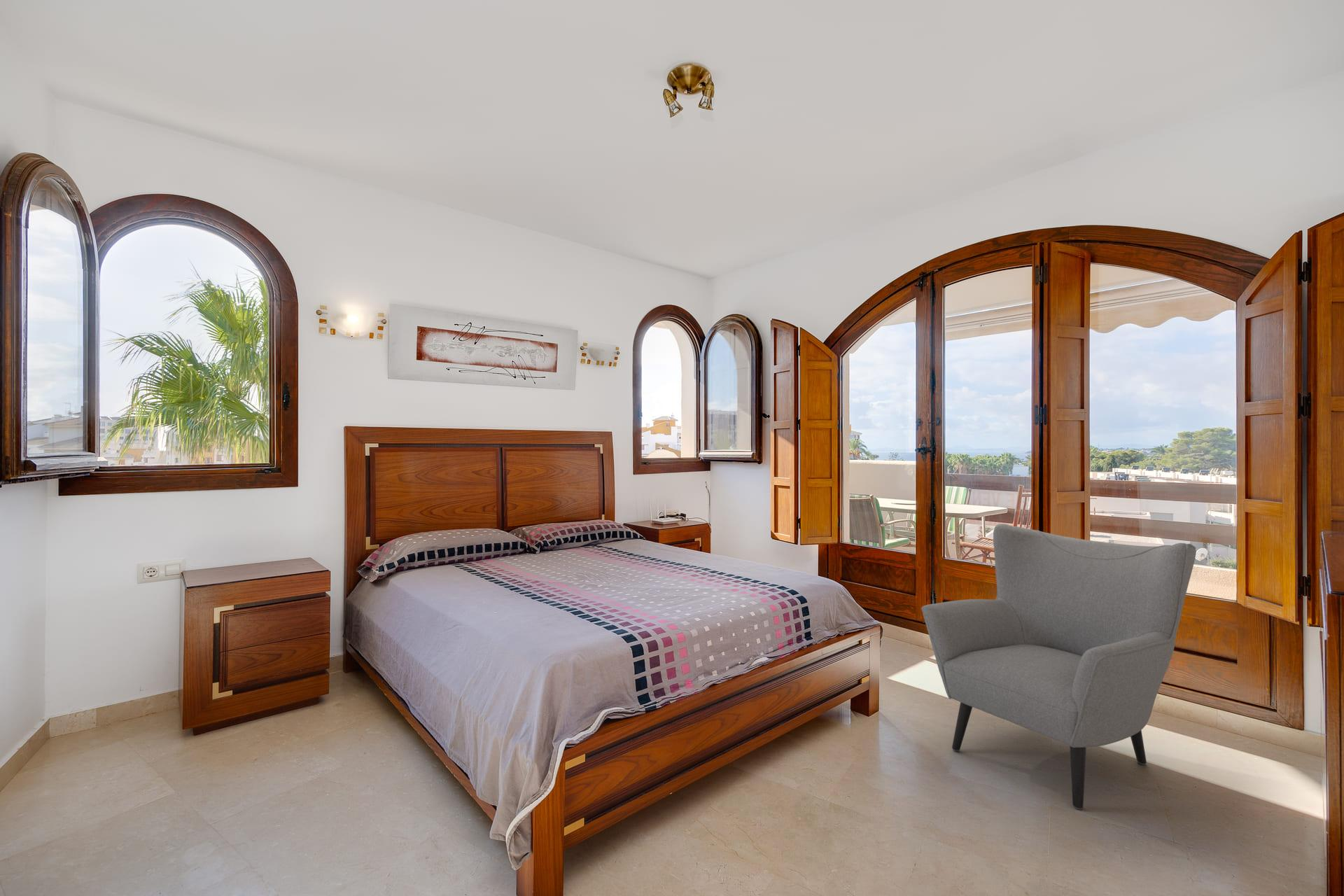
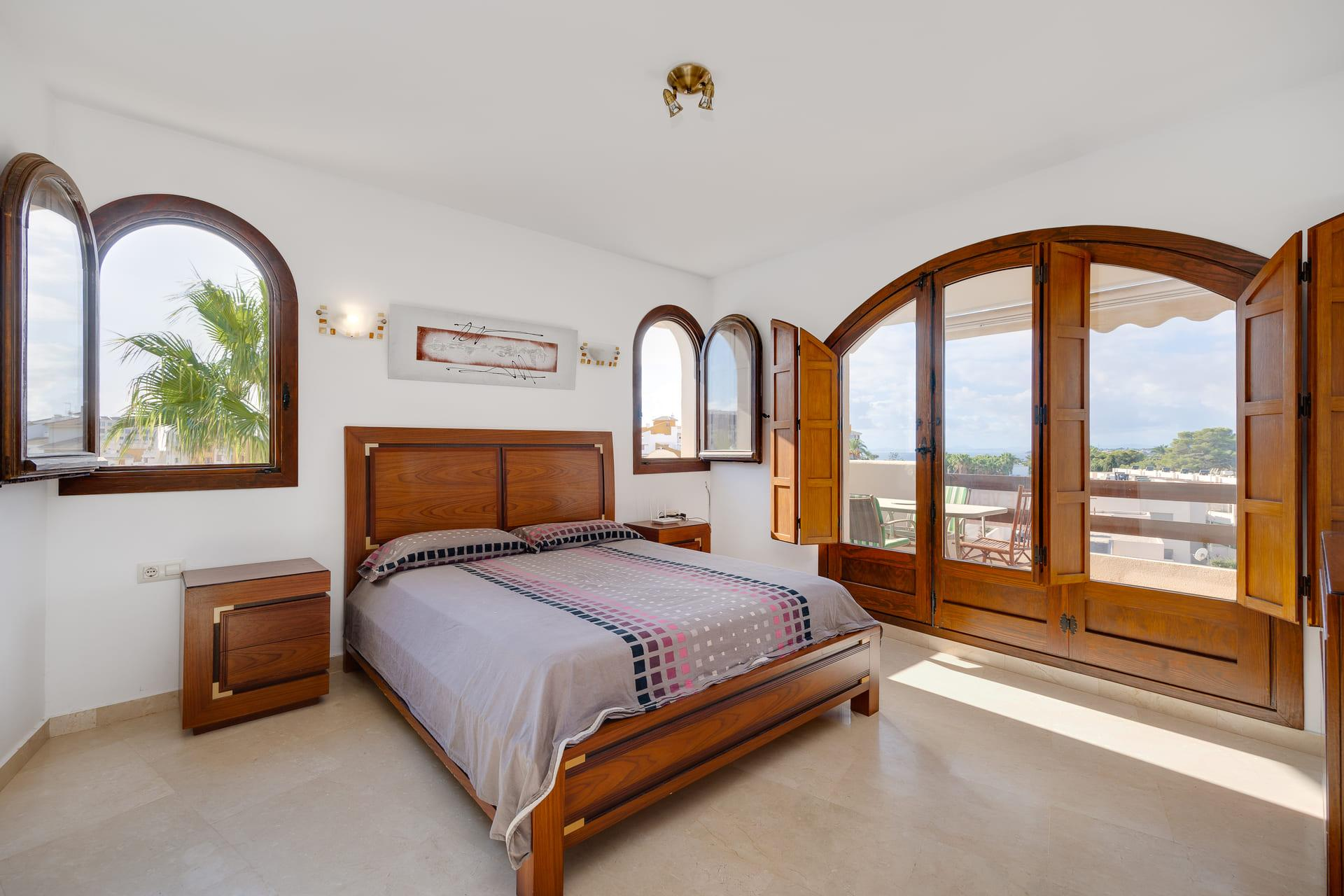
- chair (1060, 644)
